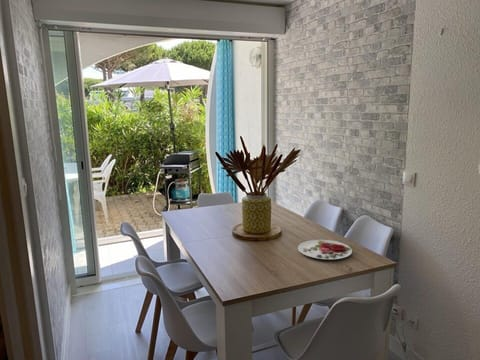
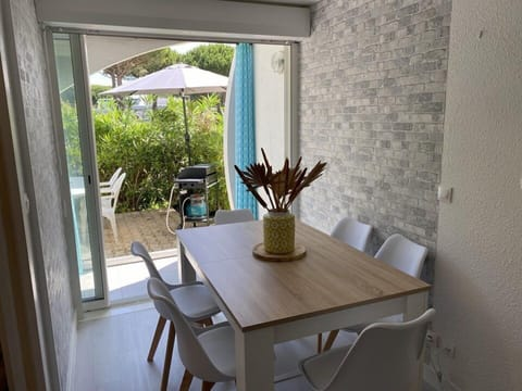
- plate (324, 248)
